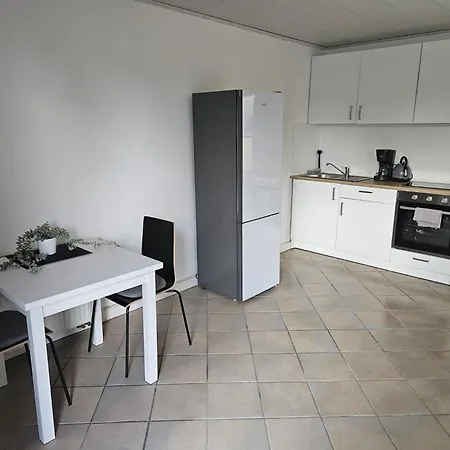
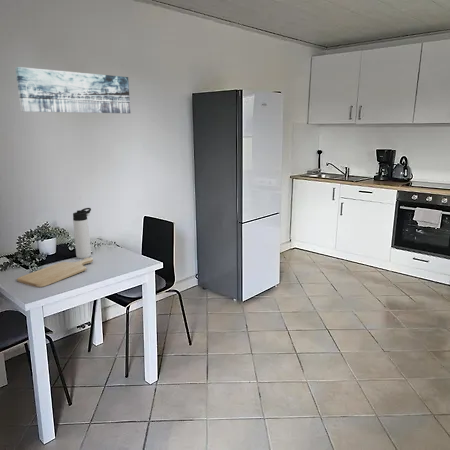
+ wall art (79, 92)
+ thermos bottle (84, 233)
+ chopping board (62, 270)
